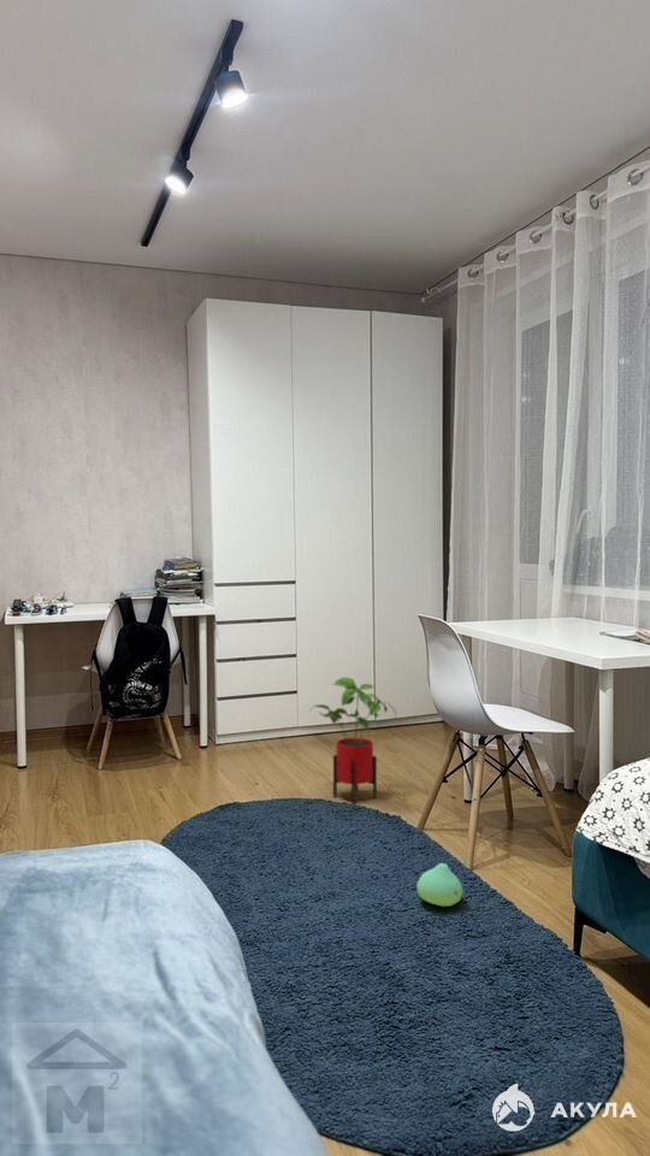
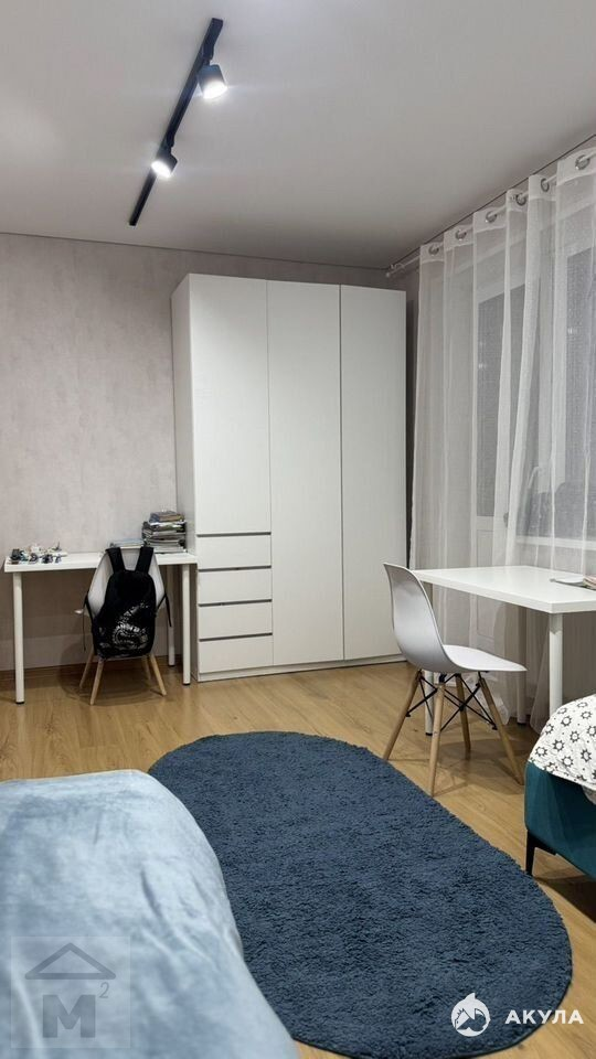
- plush toy (439, 883)
- house plant (351, 738)
